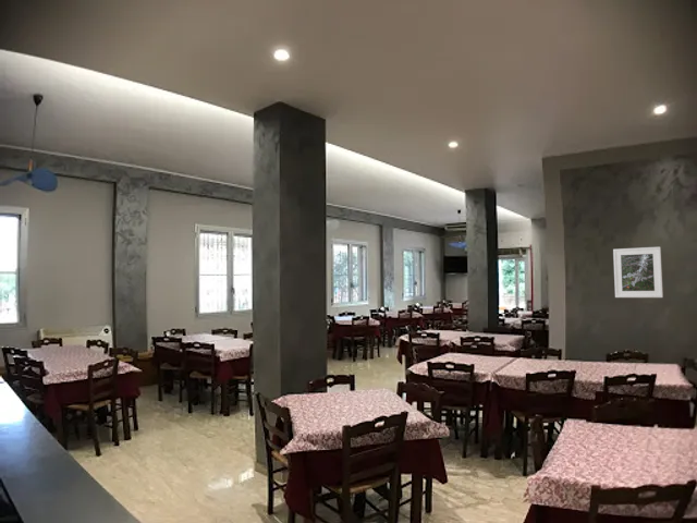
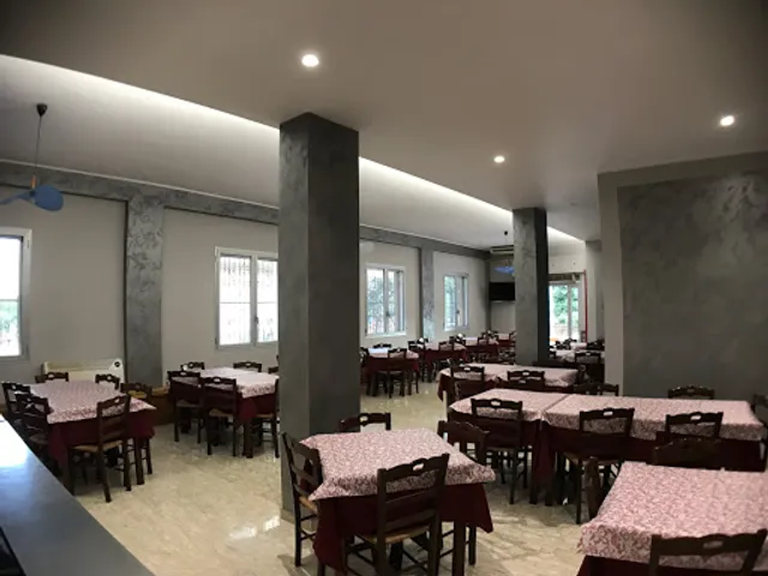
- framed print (637, 272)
